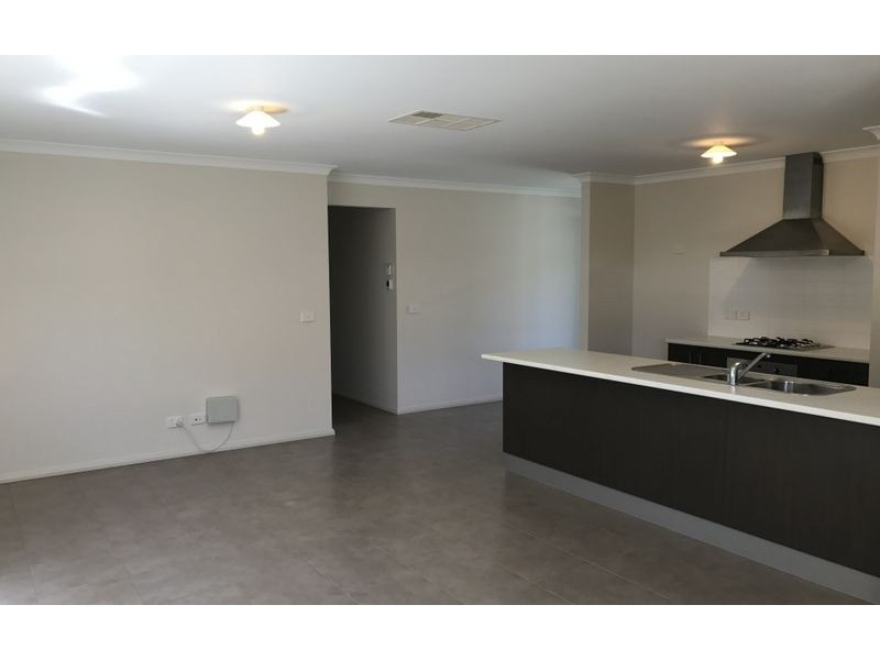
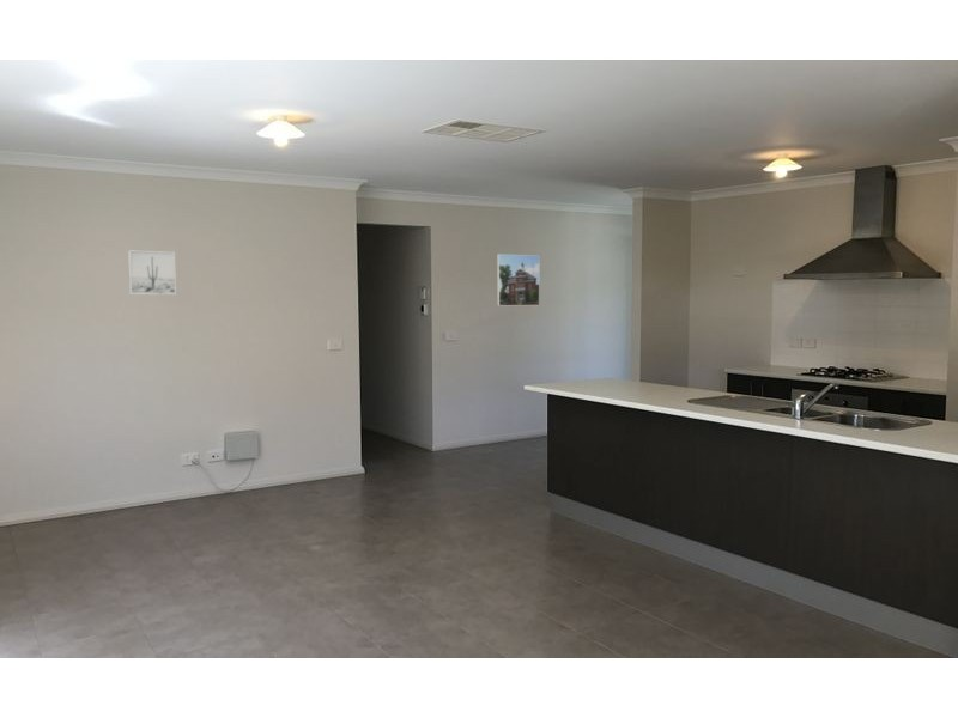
+ wall art (152, 273)
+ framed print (519, 280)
